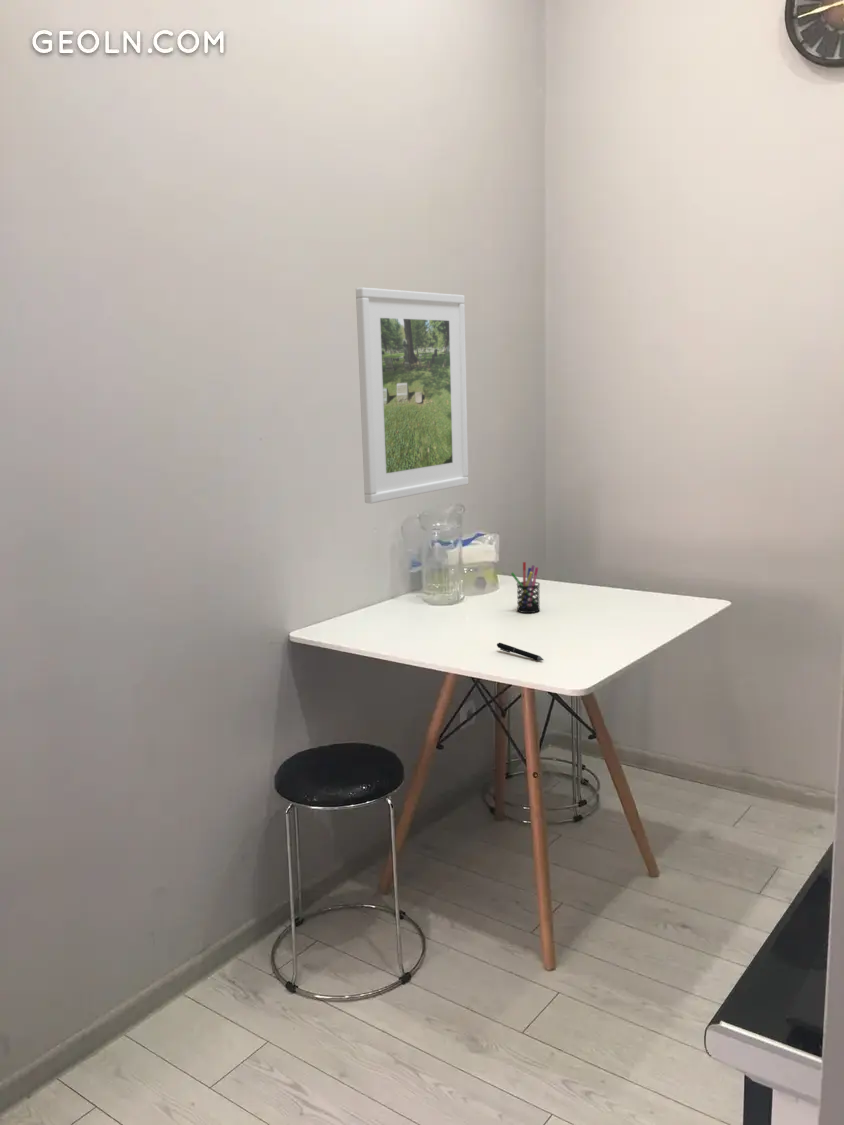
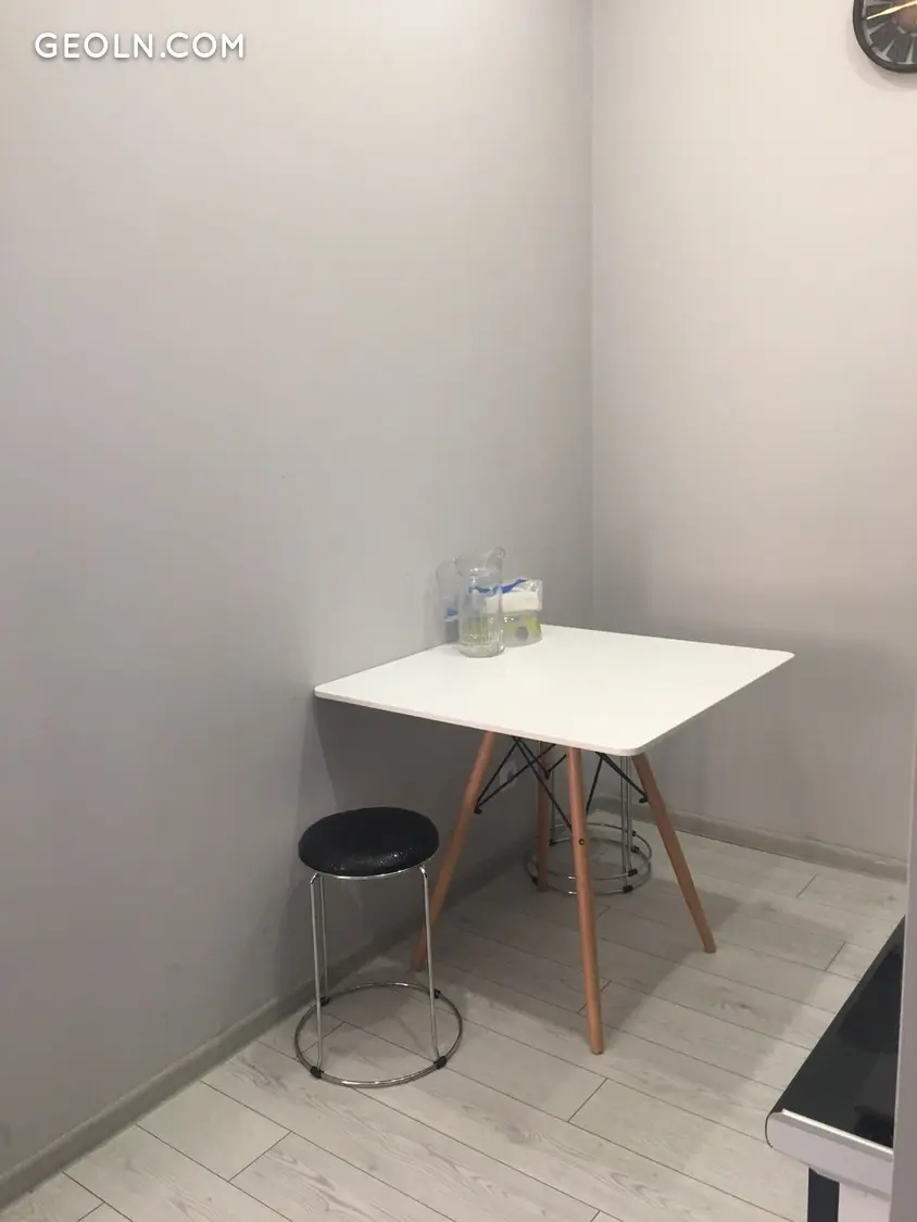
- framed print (416, 394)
- pen holder (525, 587)
- pen (520, 652)
